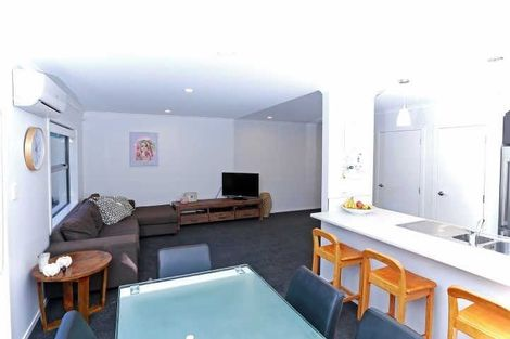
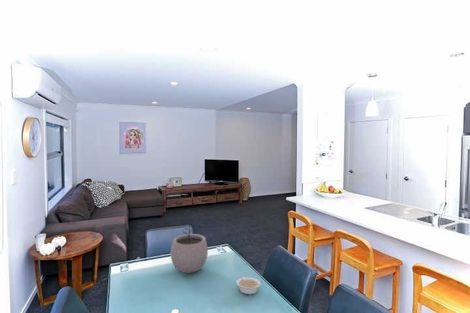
+ plant pot (189, 247)
+ legume (247, 285)
